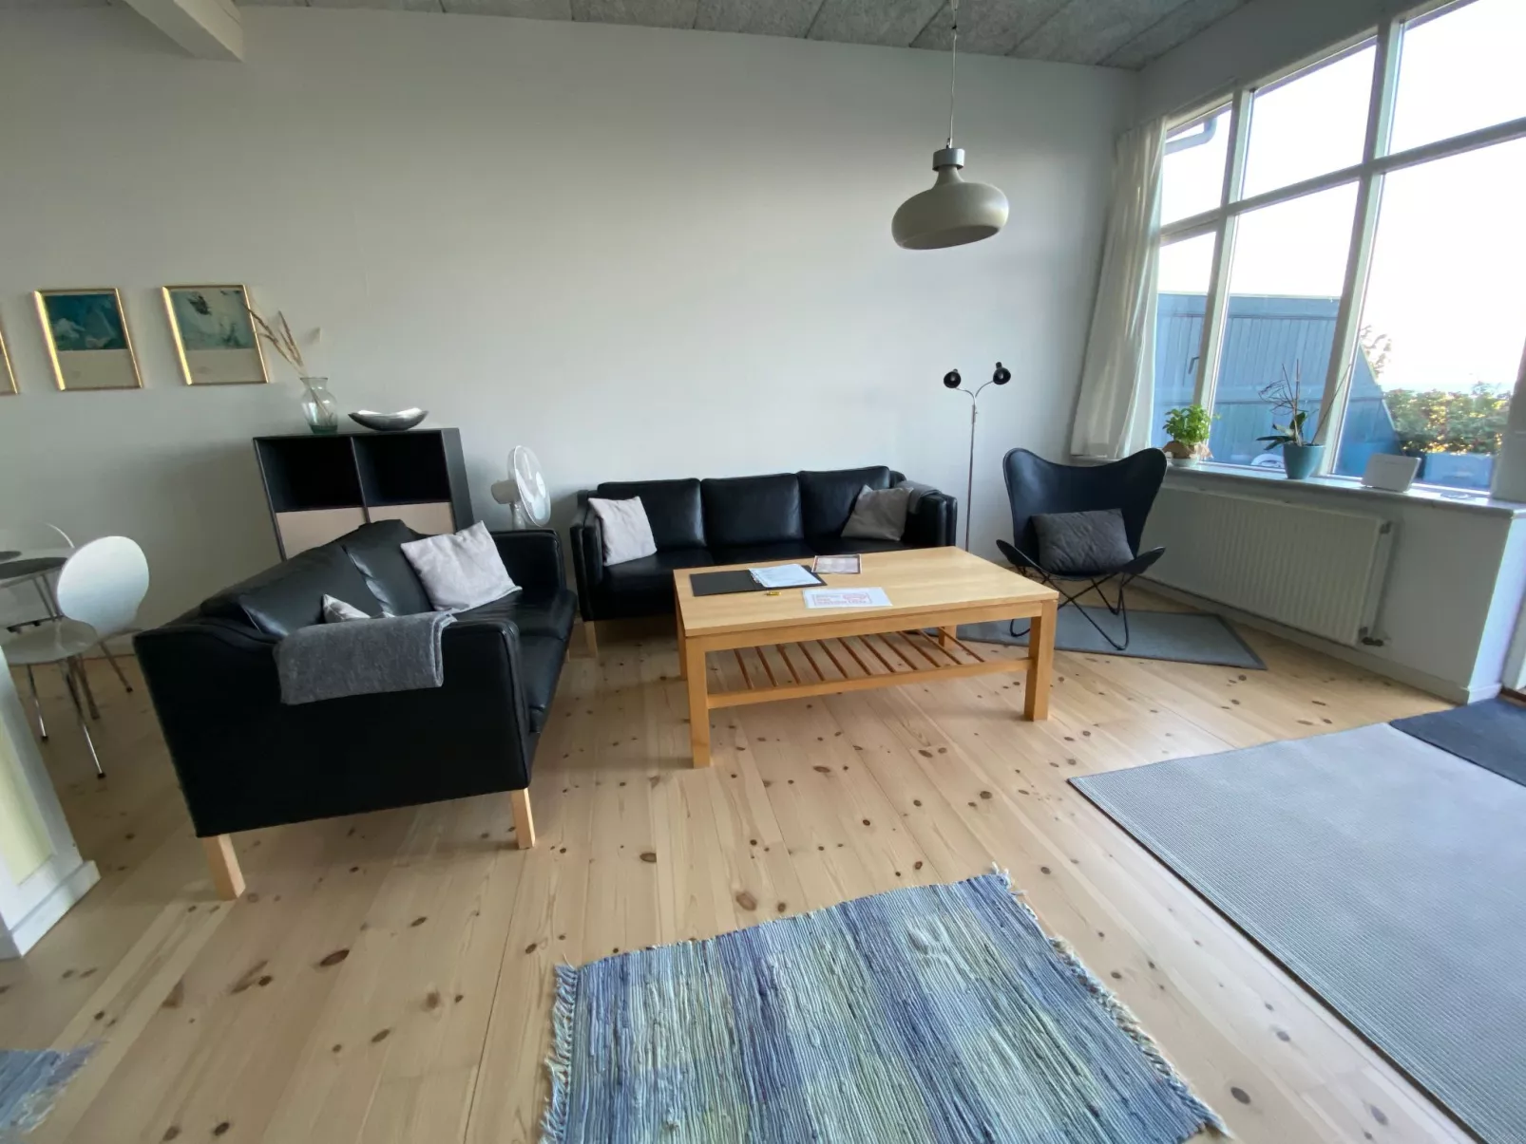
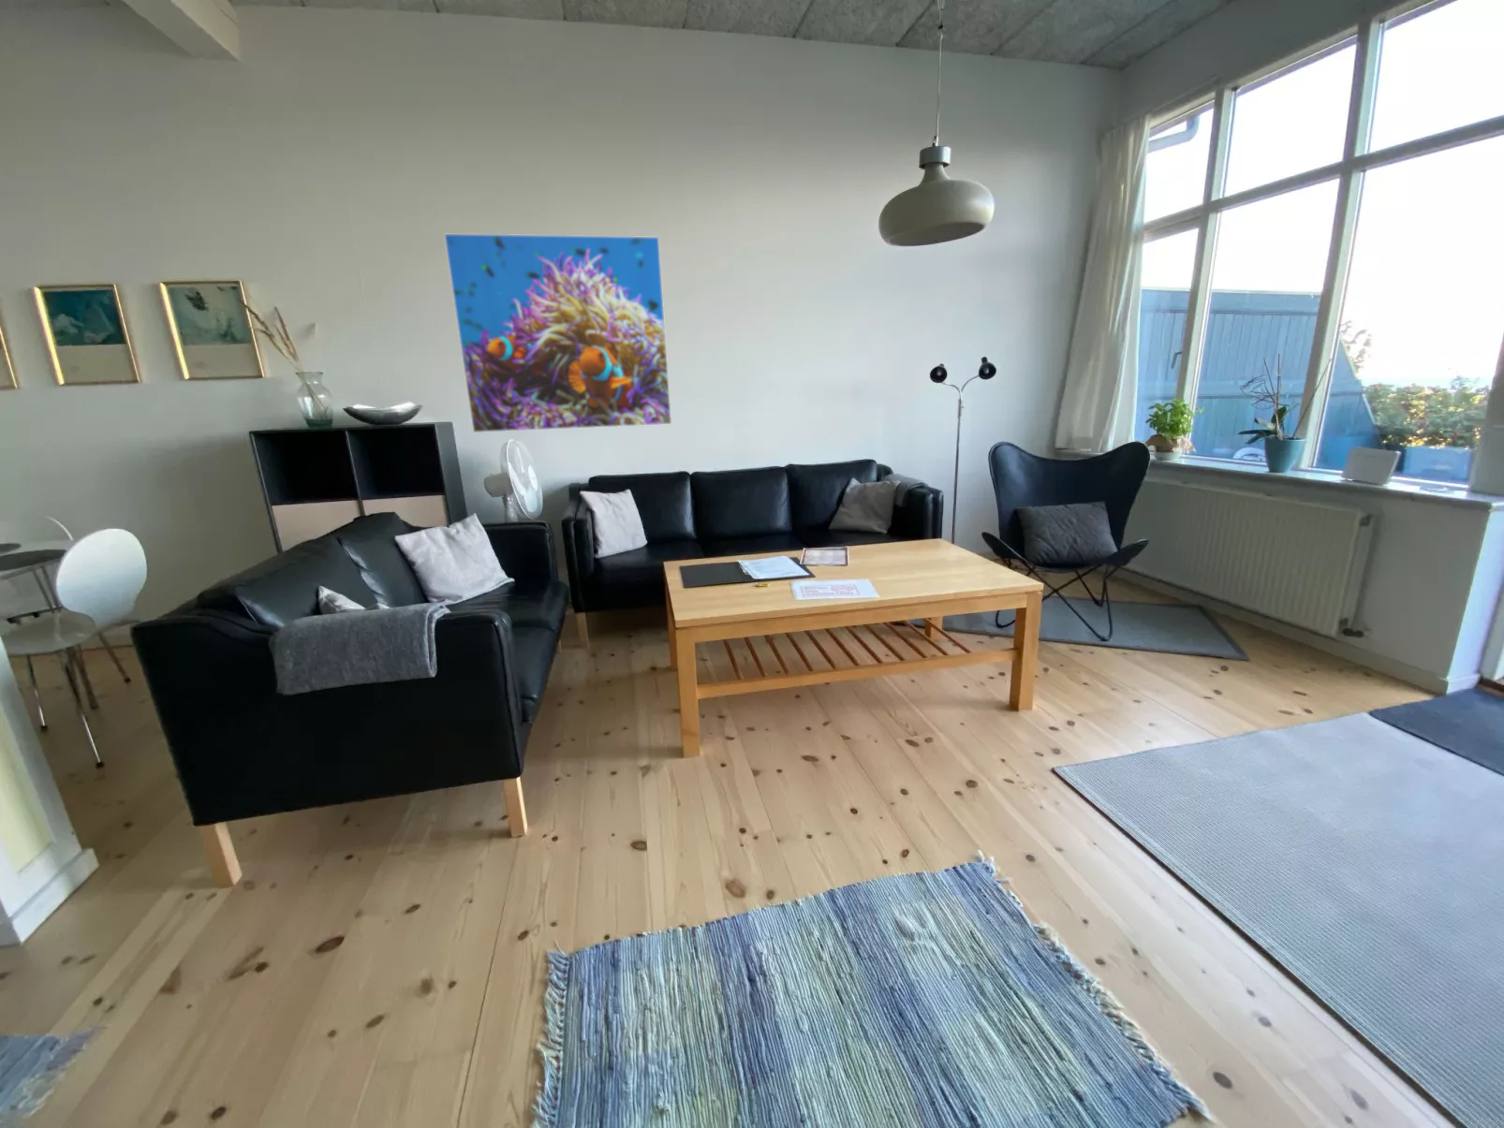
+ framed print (564, 335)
